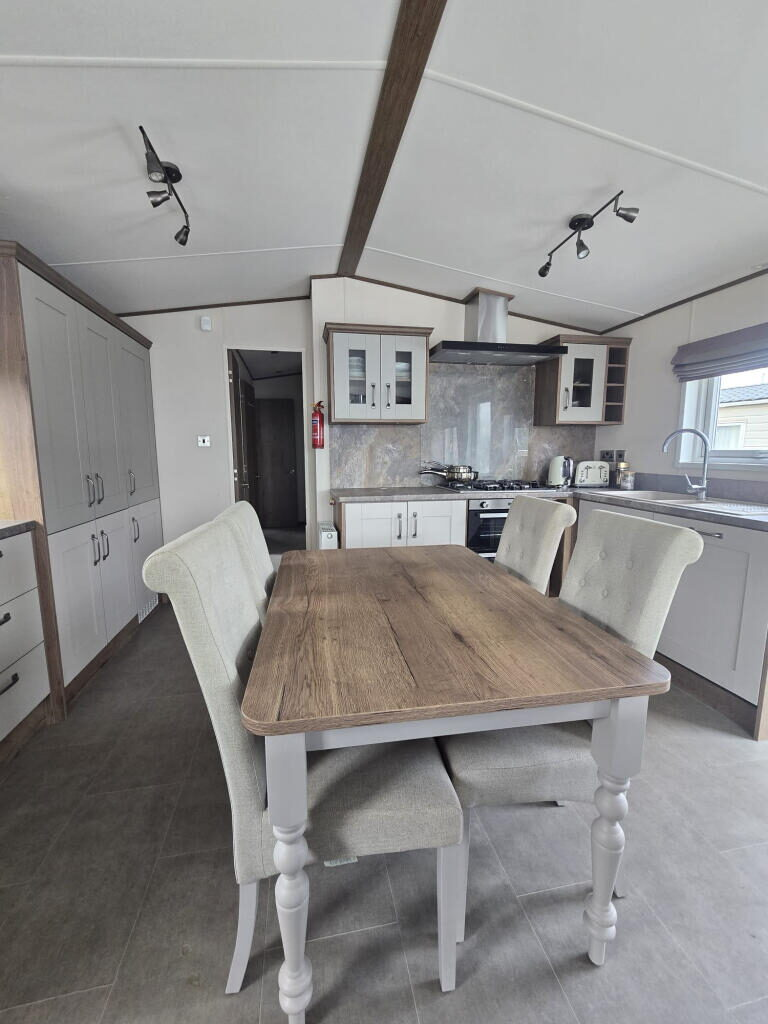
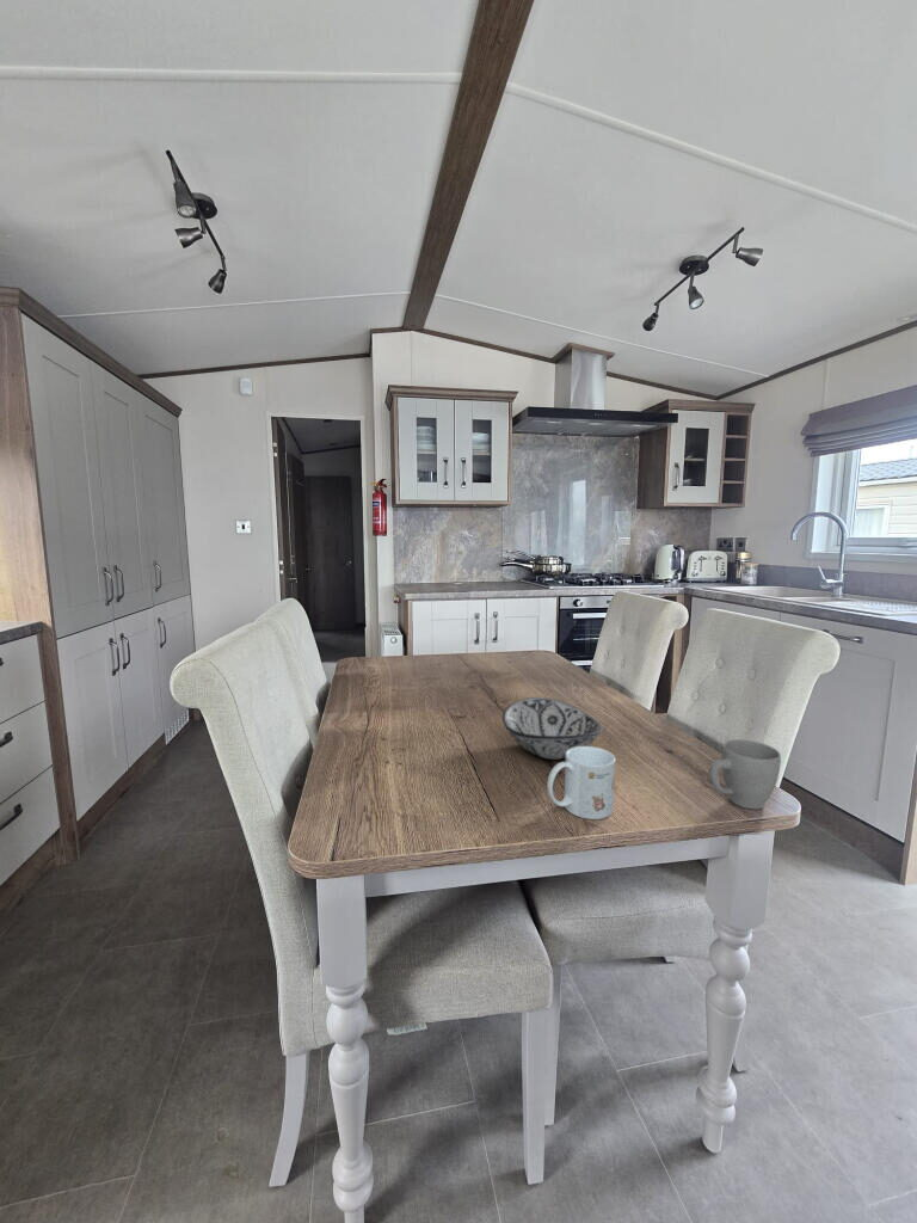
+ mug (740, 775)
+ decorative bowl (549, 732)
+ mug (579, 782)
